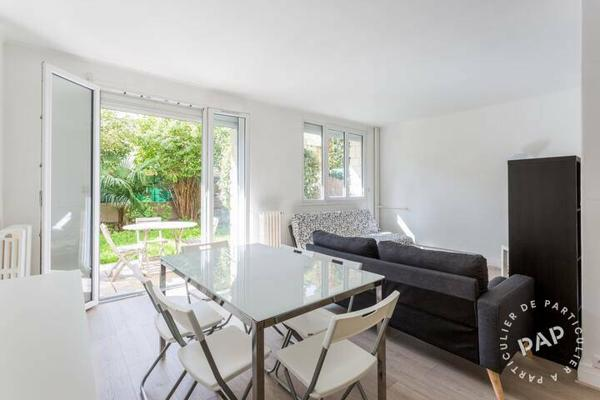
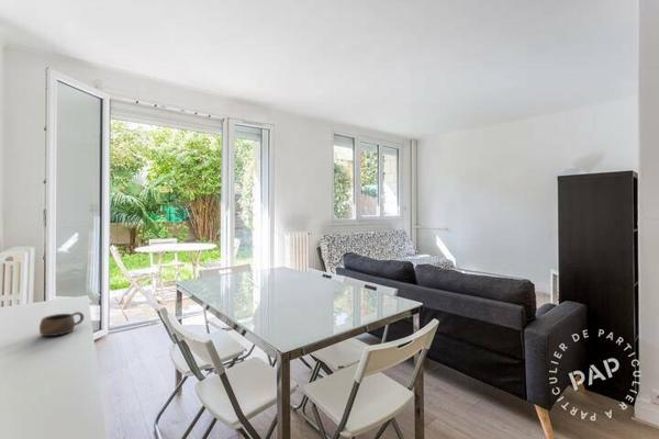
+ cup (63, 323)
